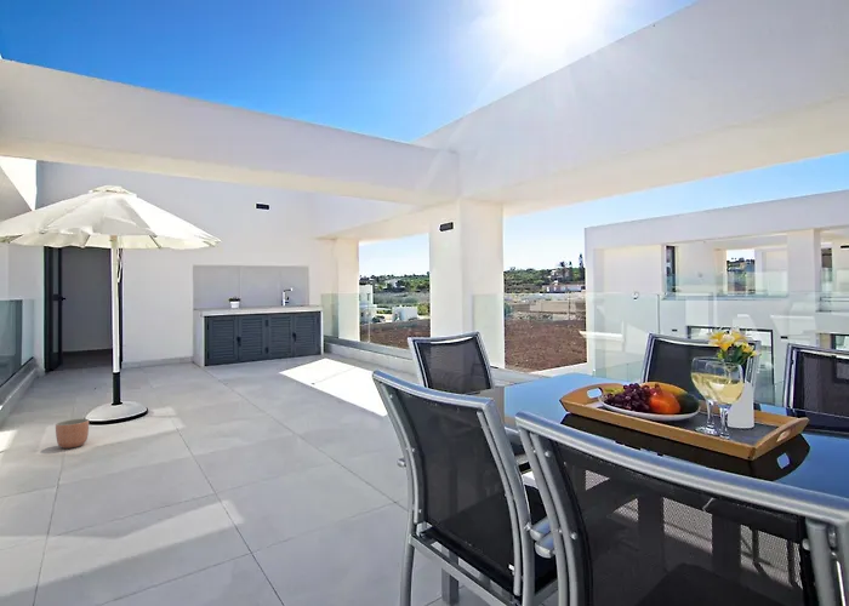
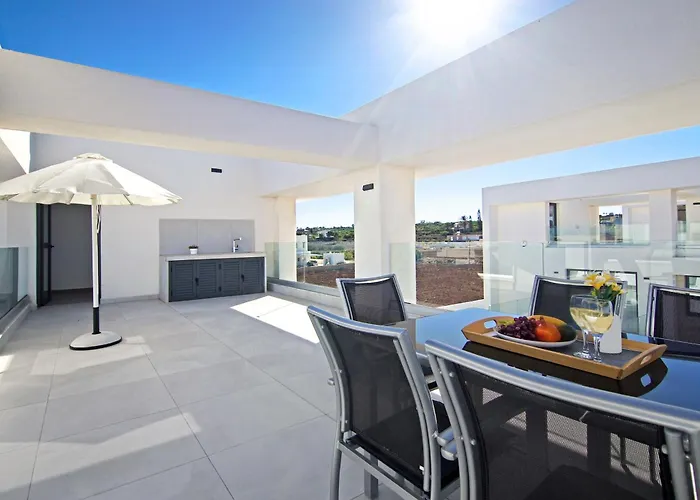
- planter (72, 434)
